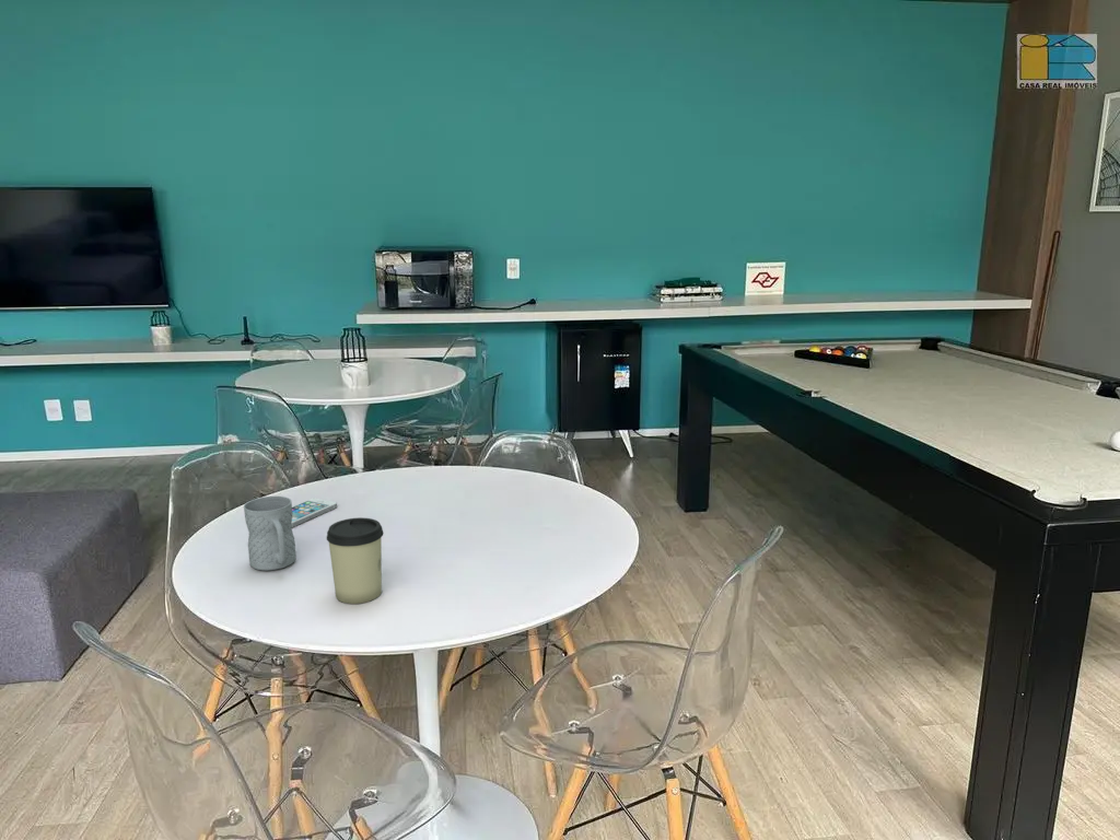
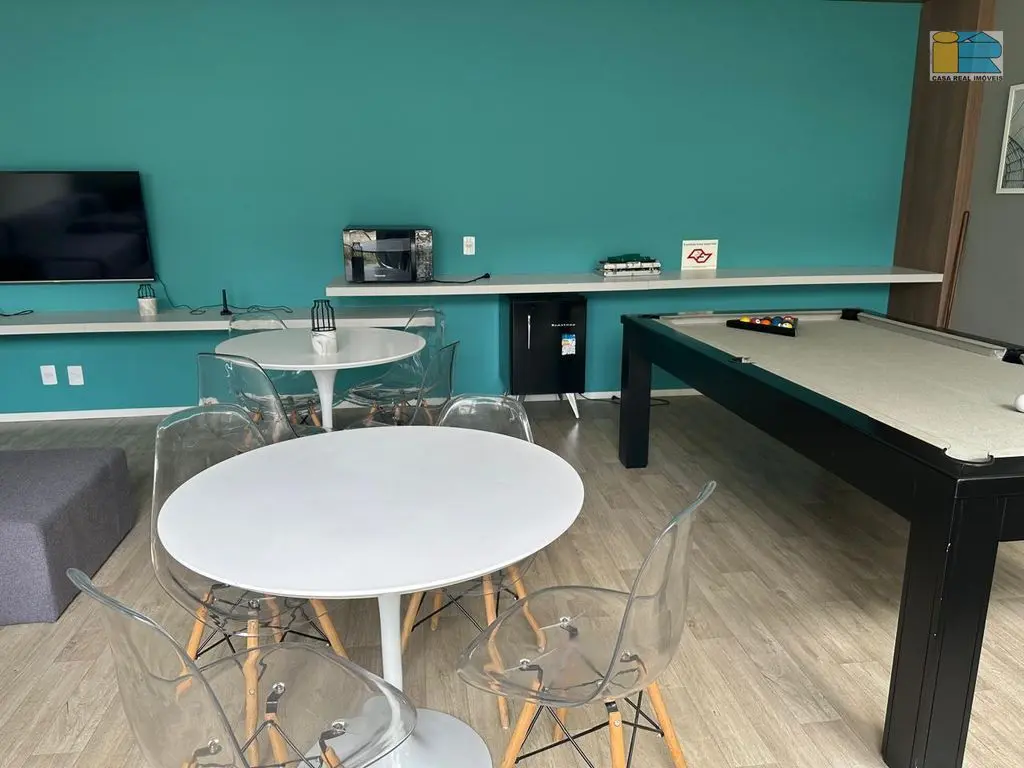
- mug (272, 536)
- cup (357, 560)
- smartphone (301, 512)
